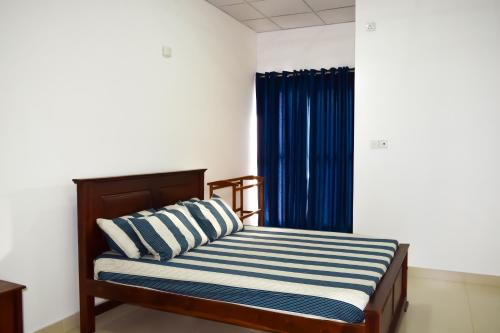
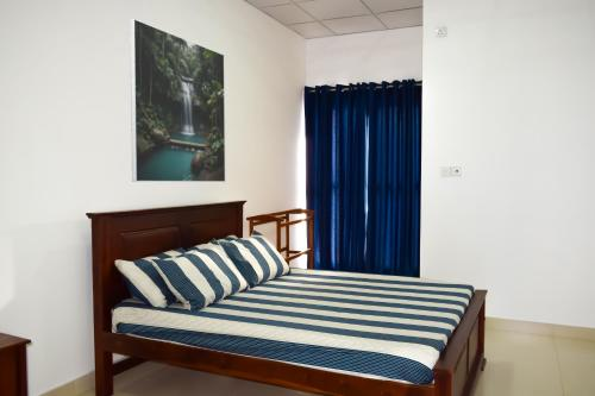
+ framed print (183, 111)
